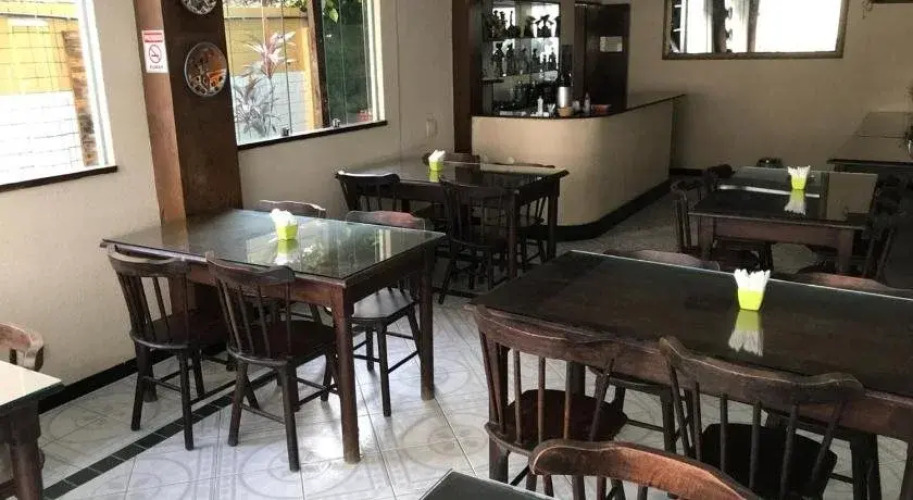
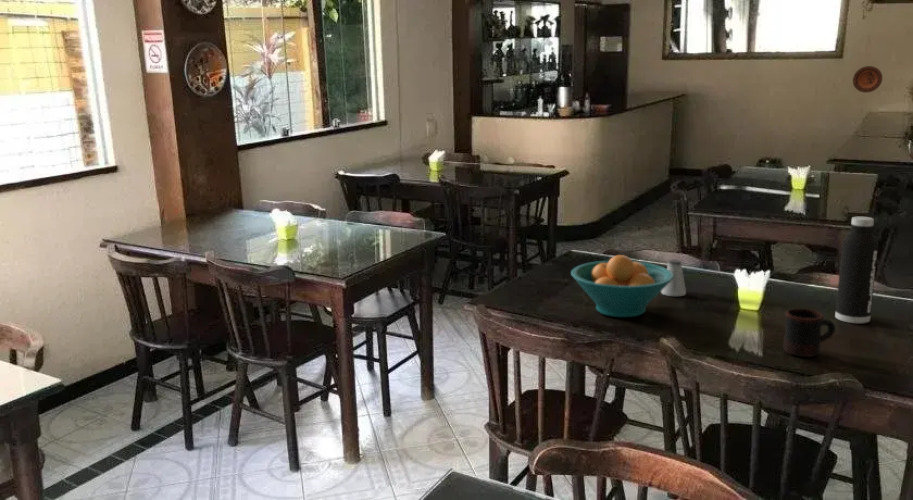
+ decorative plate (867, 79)
+ saltshaker (674, 277)
+ fruit bowl (621, 283)
+ mug (810, 332)
+ water bottle (857, 269)
